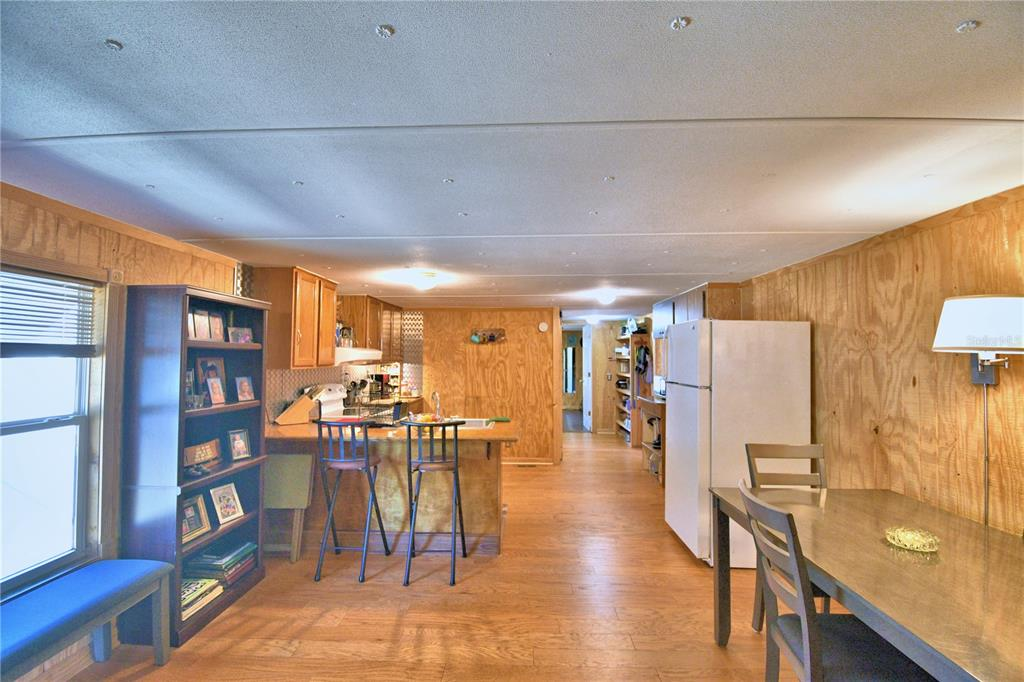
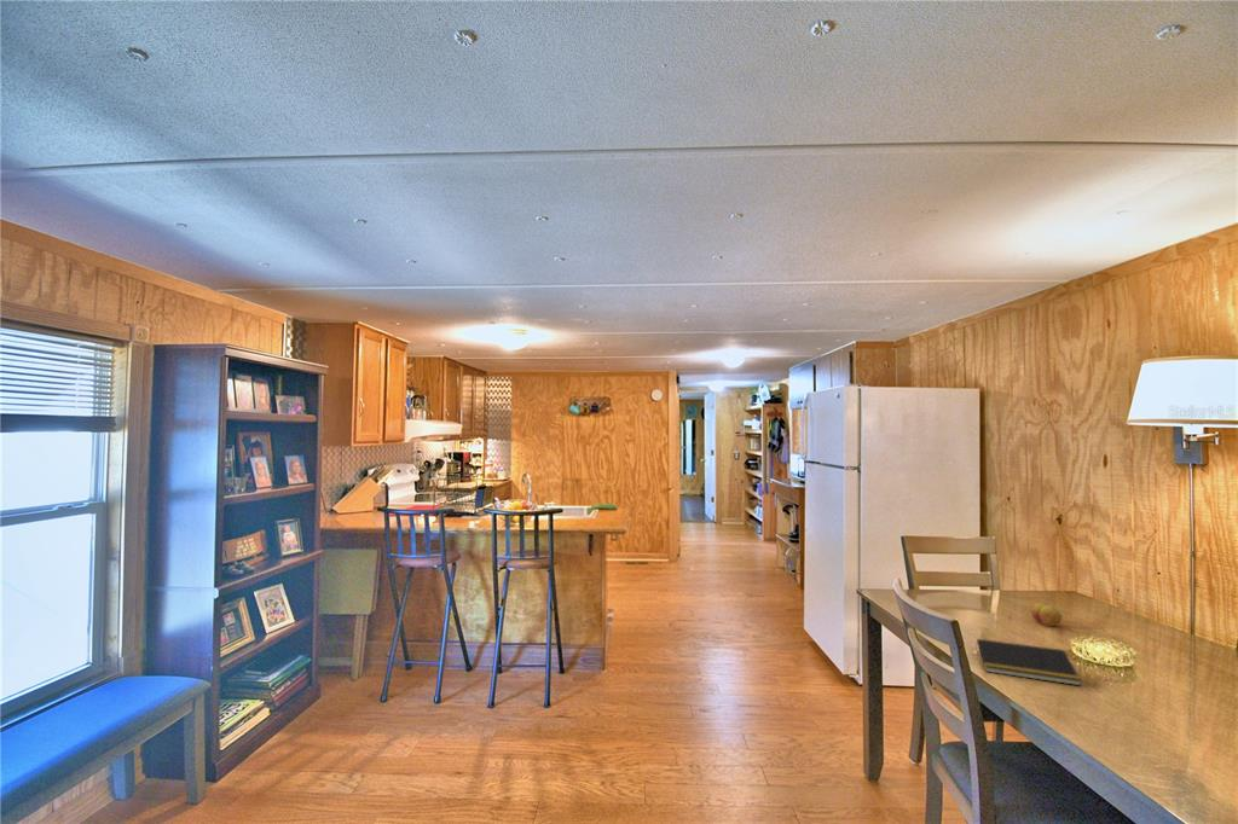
+ fruit (1046, 614)
+ notepad (1025, 660)
